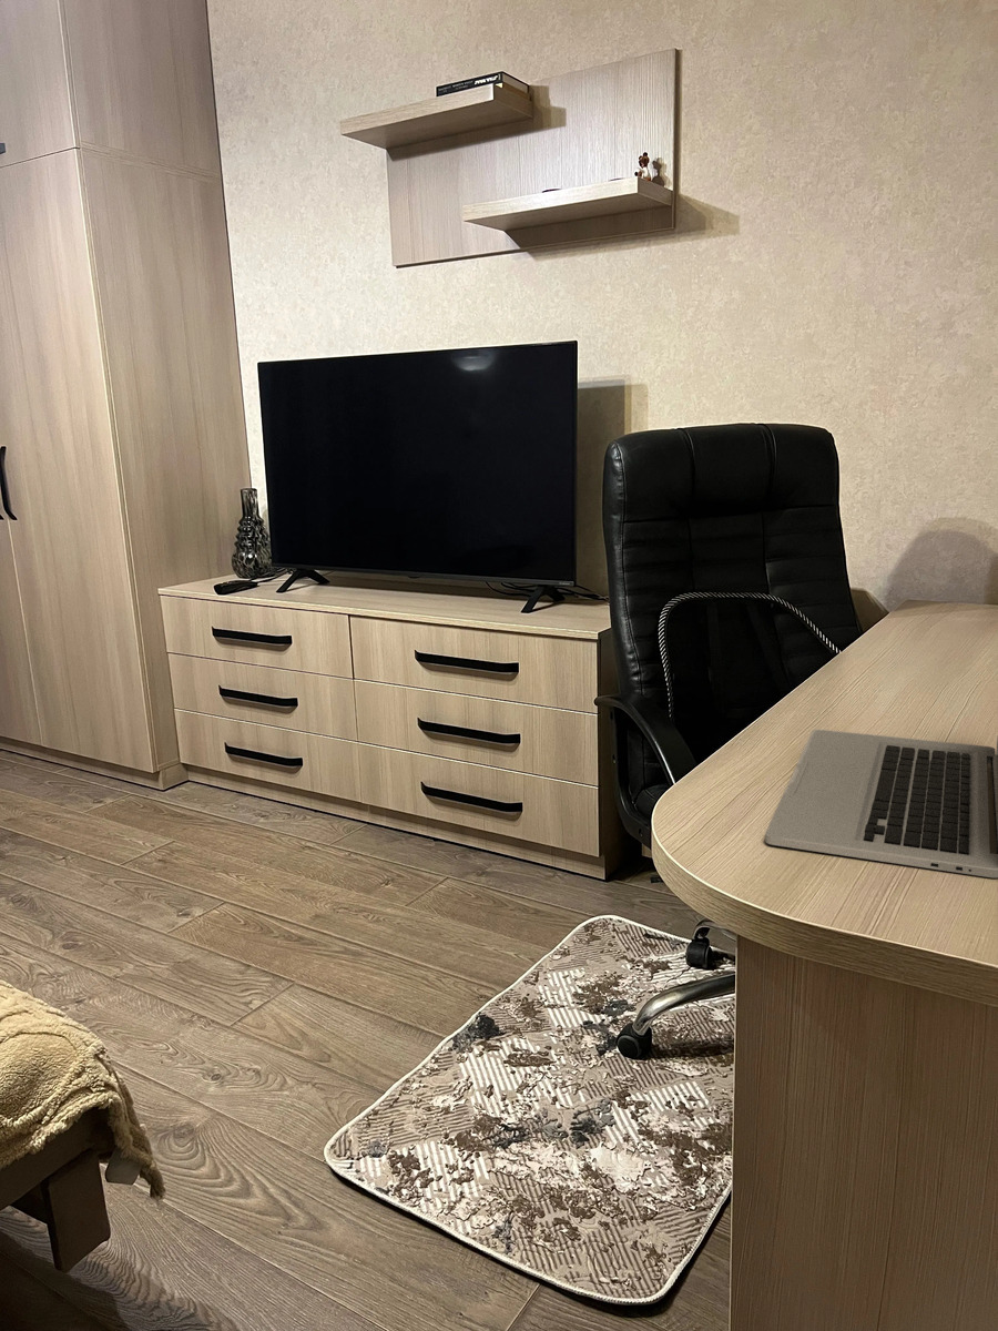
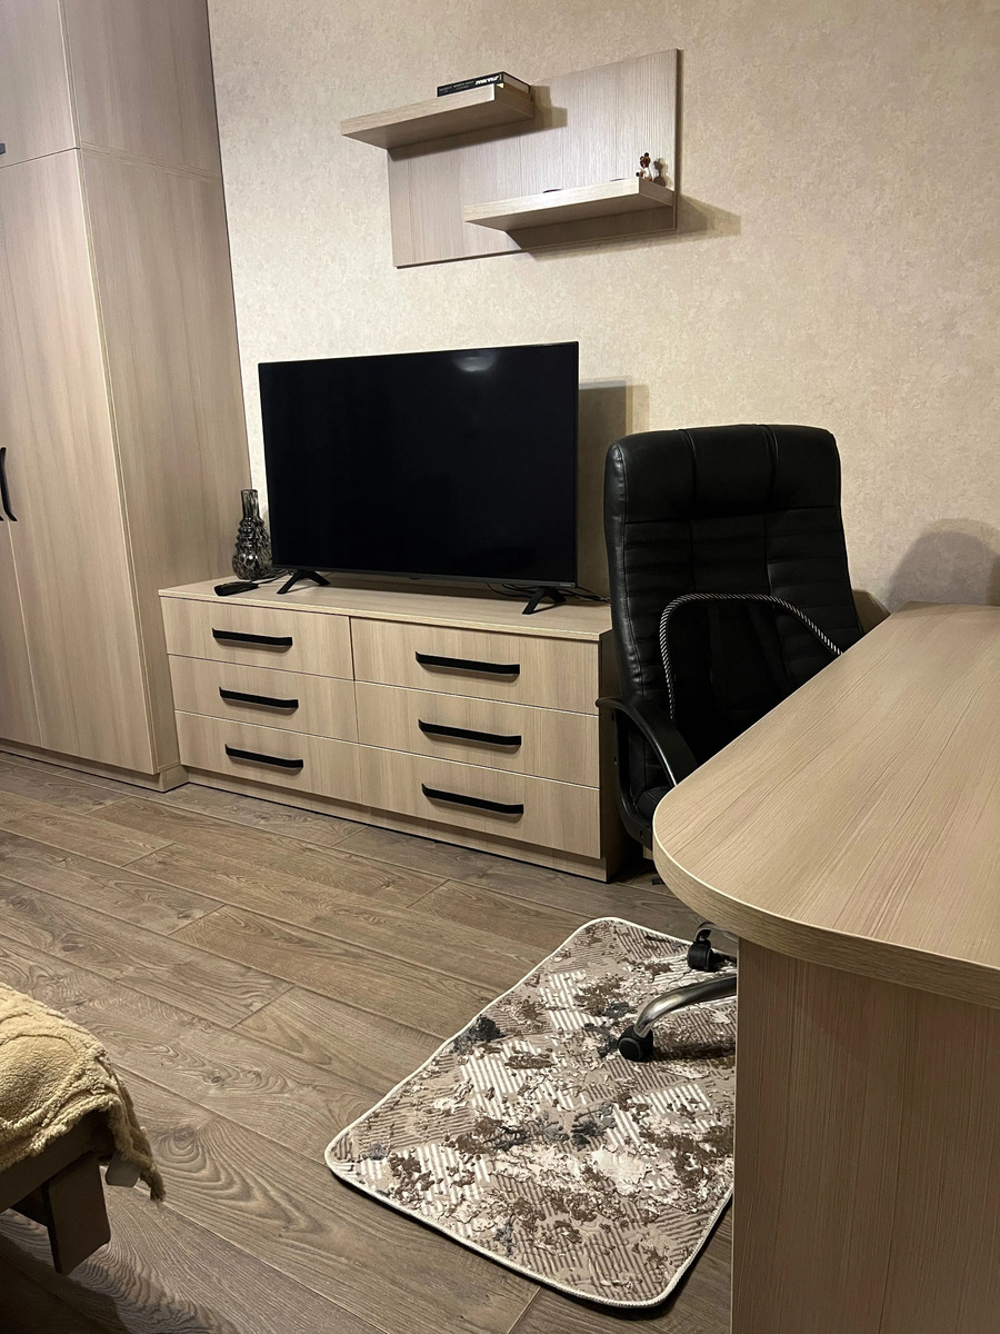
- laptop (894, 736)
